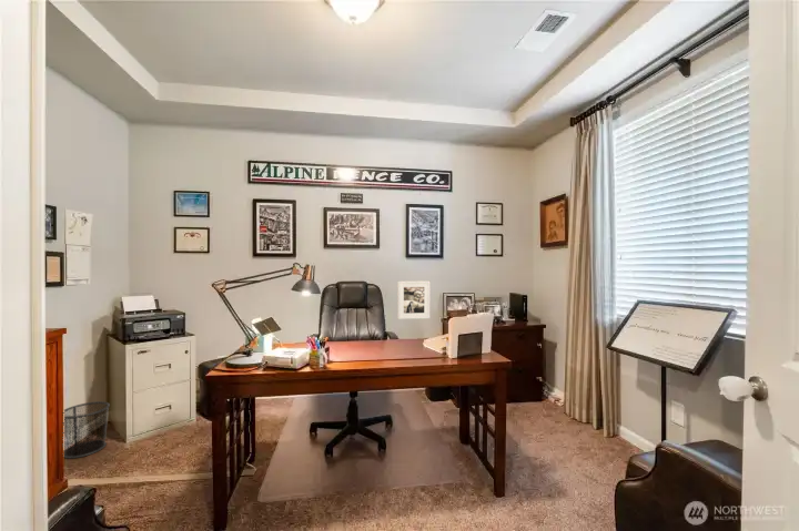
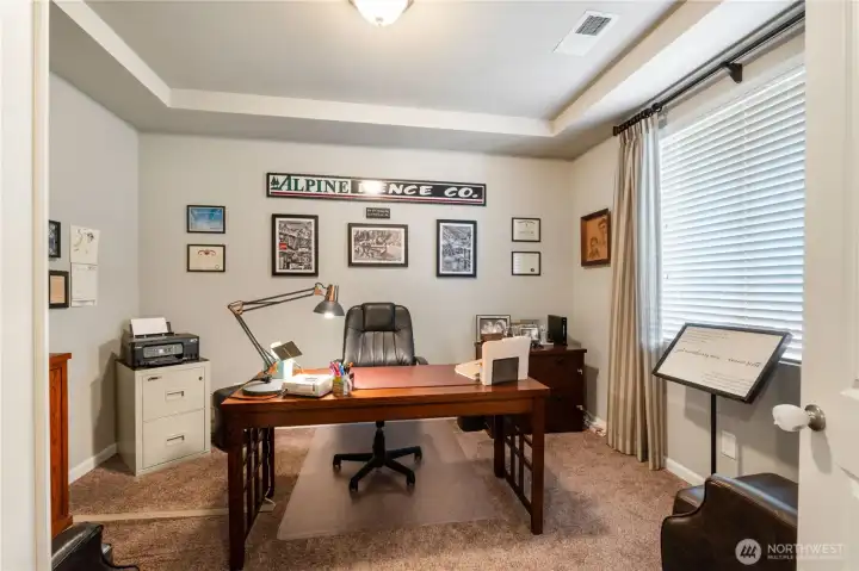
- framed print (414, 299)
- waste bin (84, 429)
